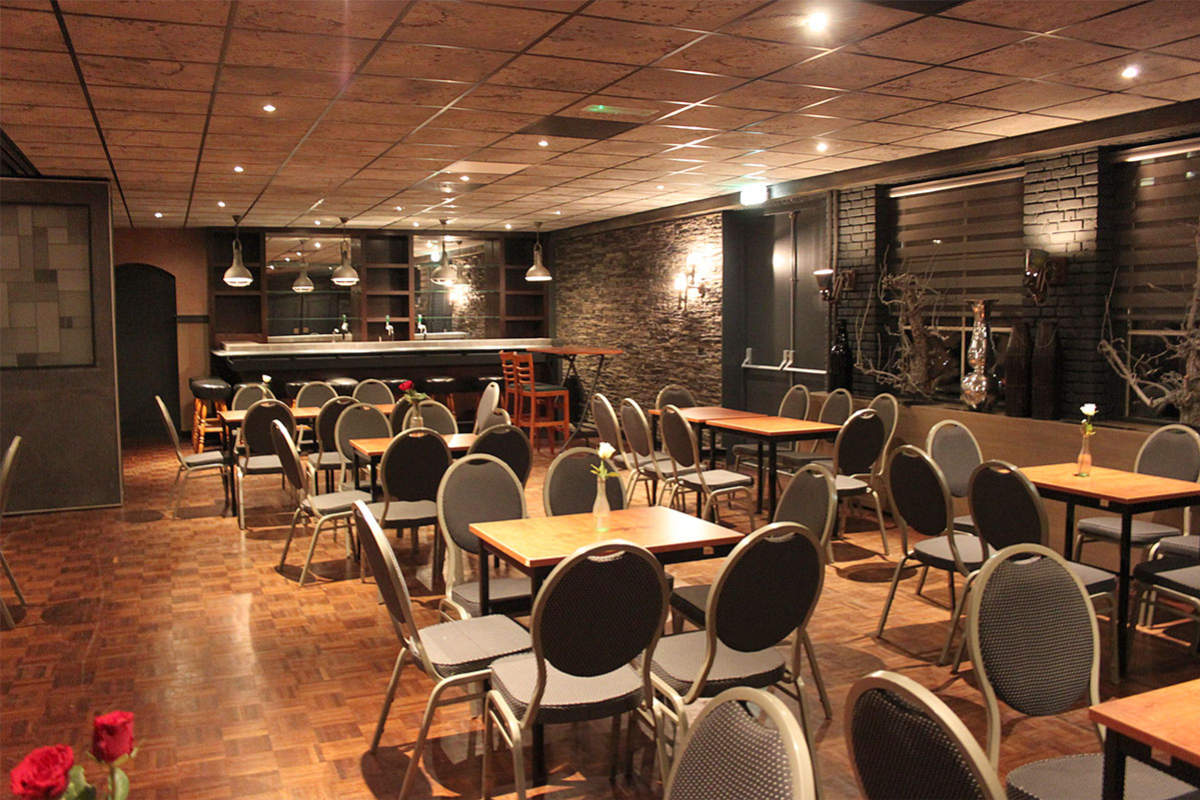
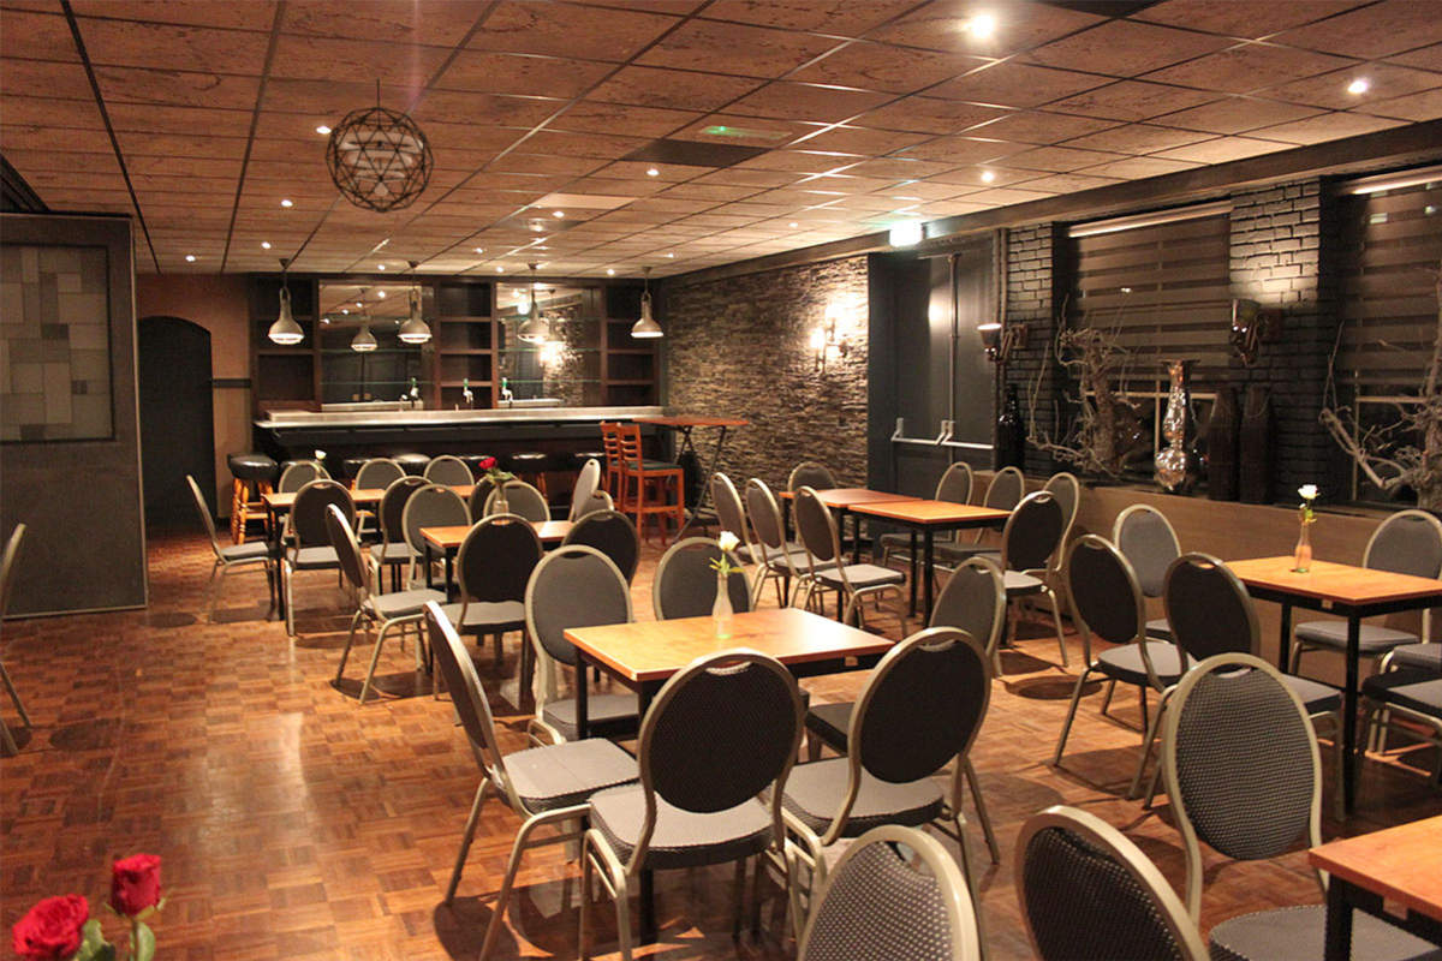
+ pendant light (380, 145)
